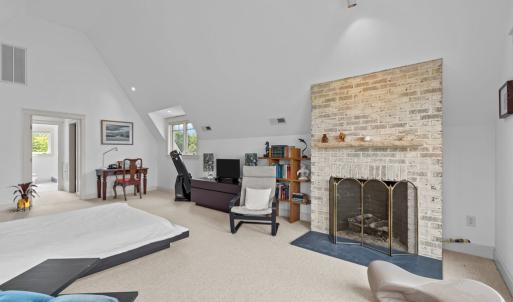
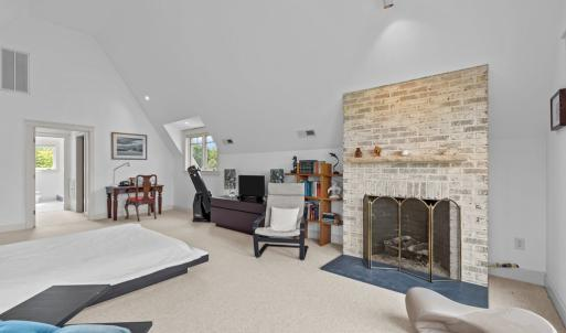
- house plant (22, 196)
